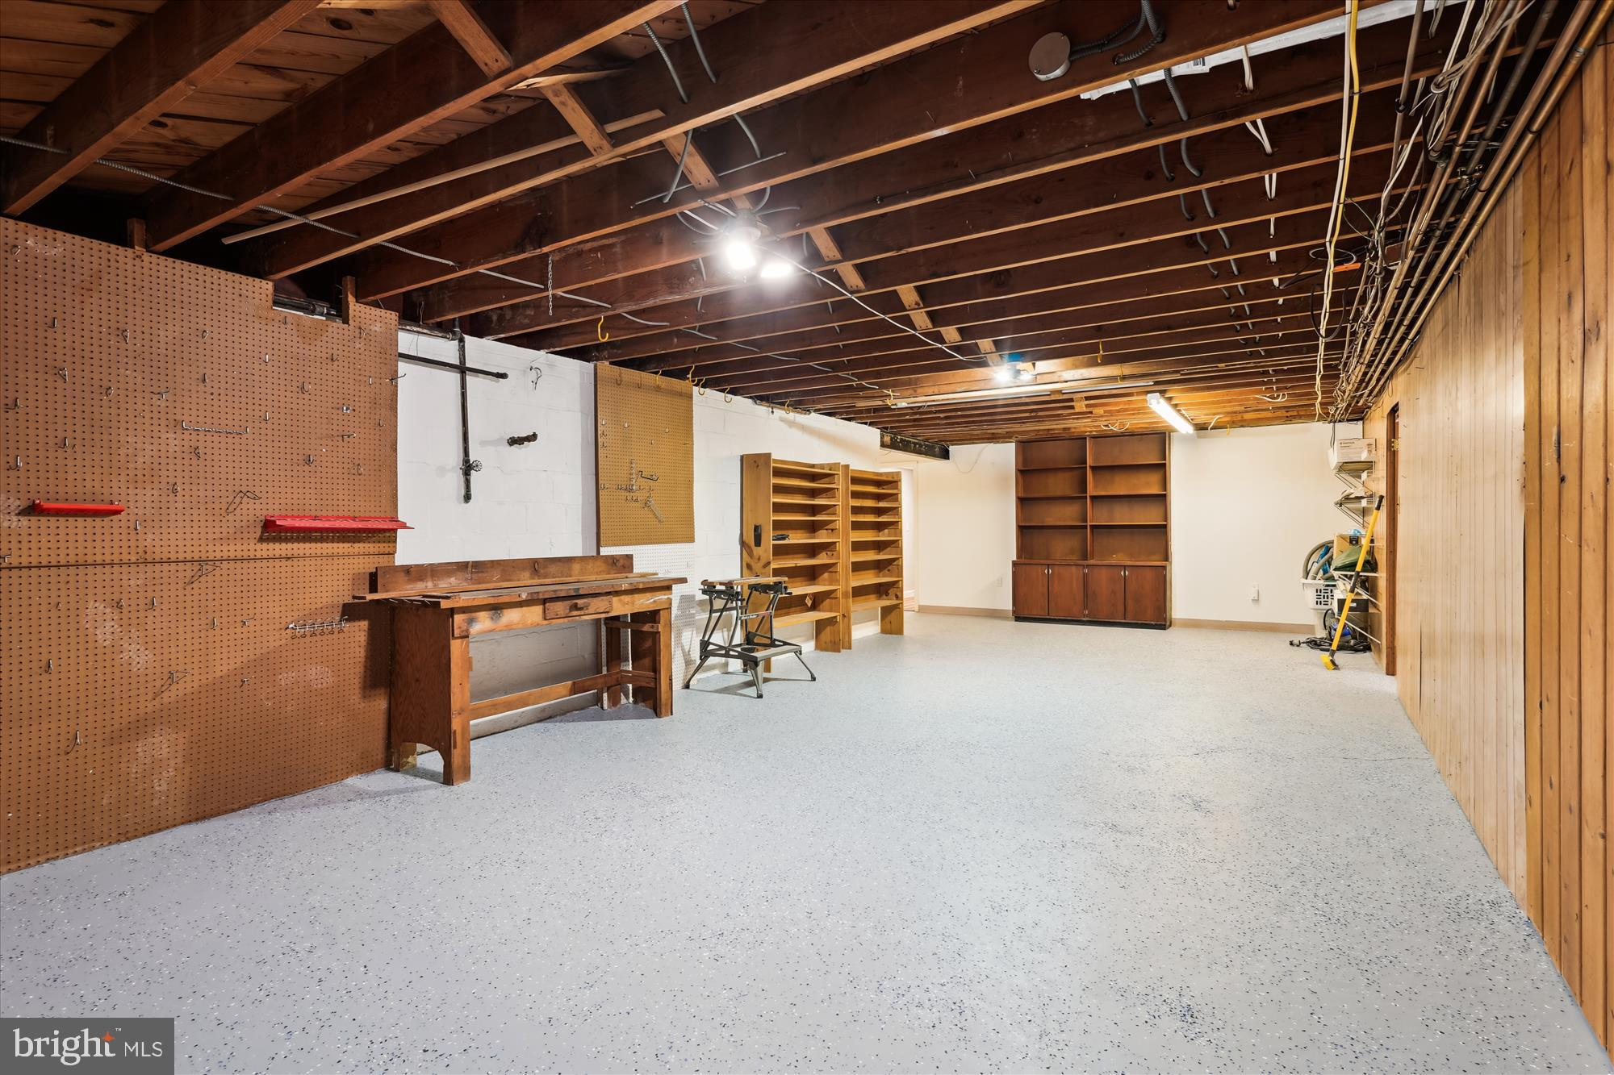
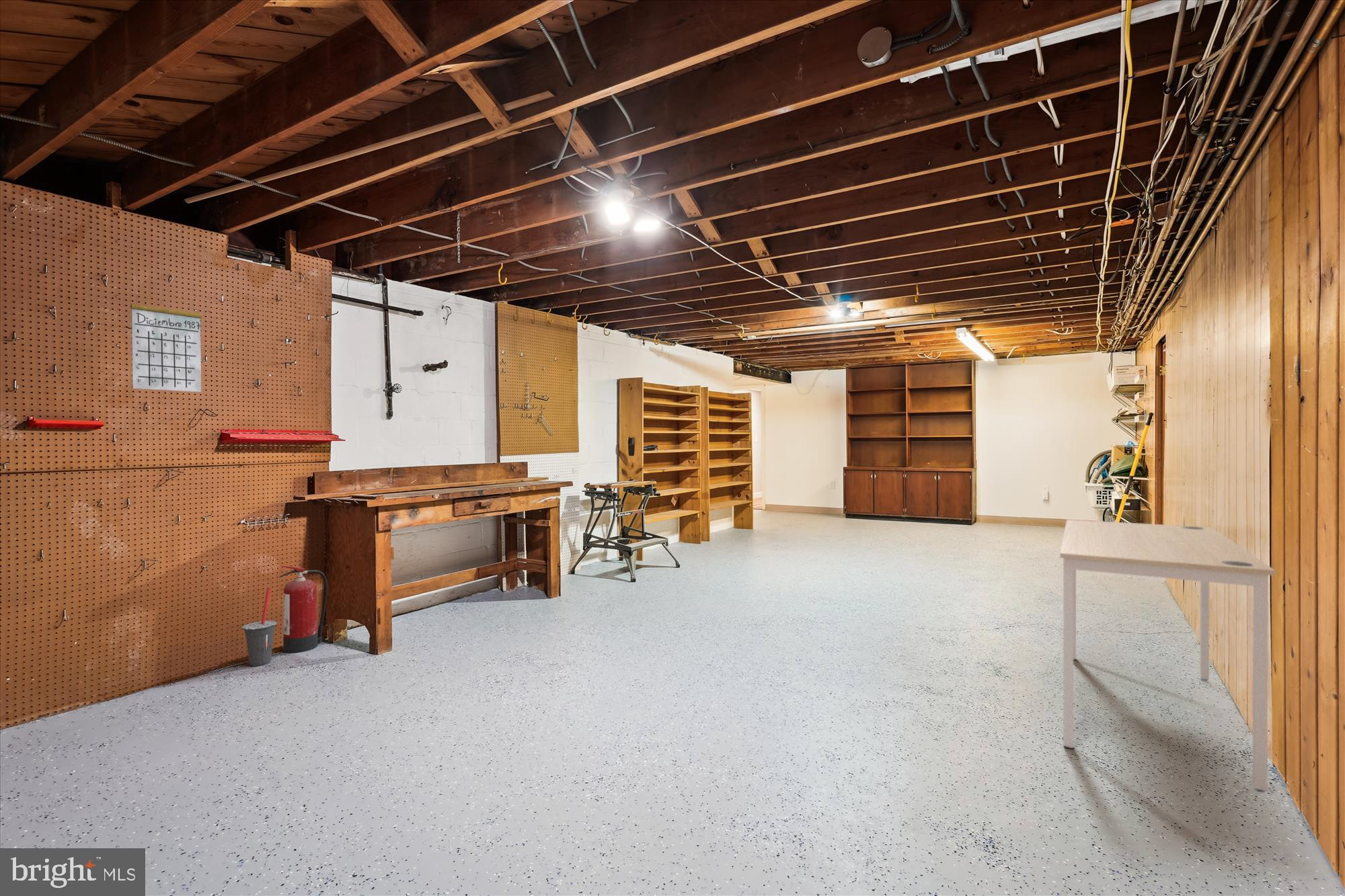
+ desk (1147, 576)
+ fire extinguisher (304, 604)
+ calendar (167, 340)
+ beverage cup (260, 626)
